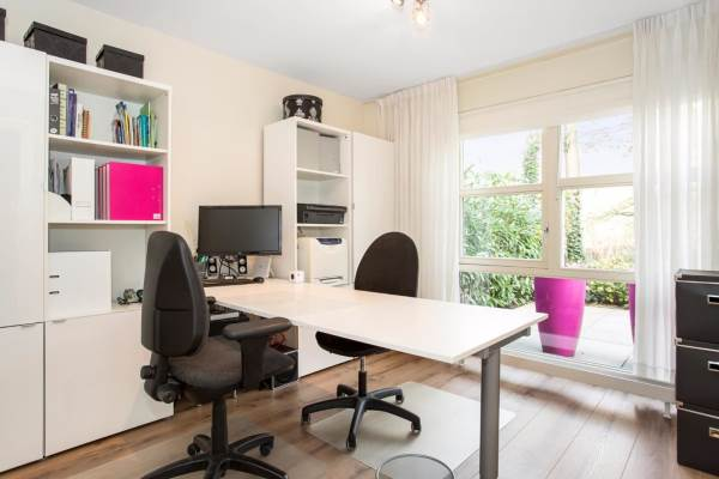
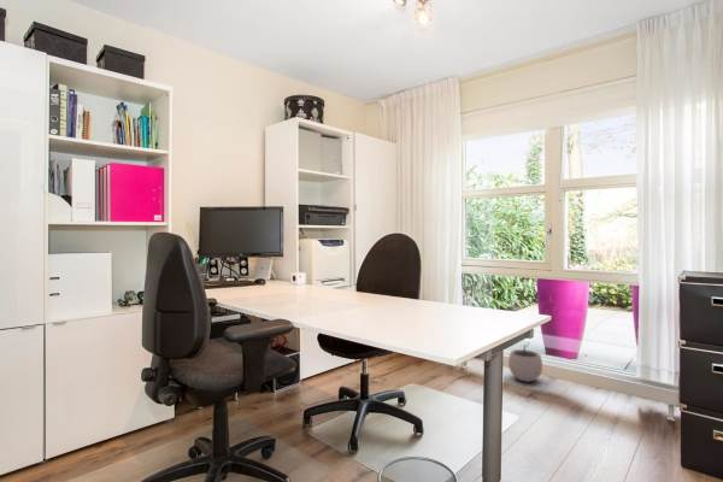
+ plant pot (524, 360)
